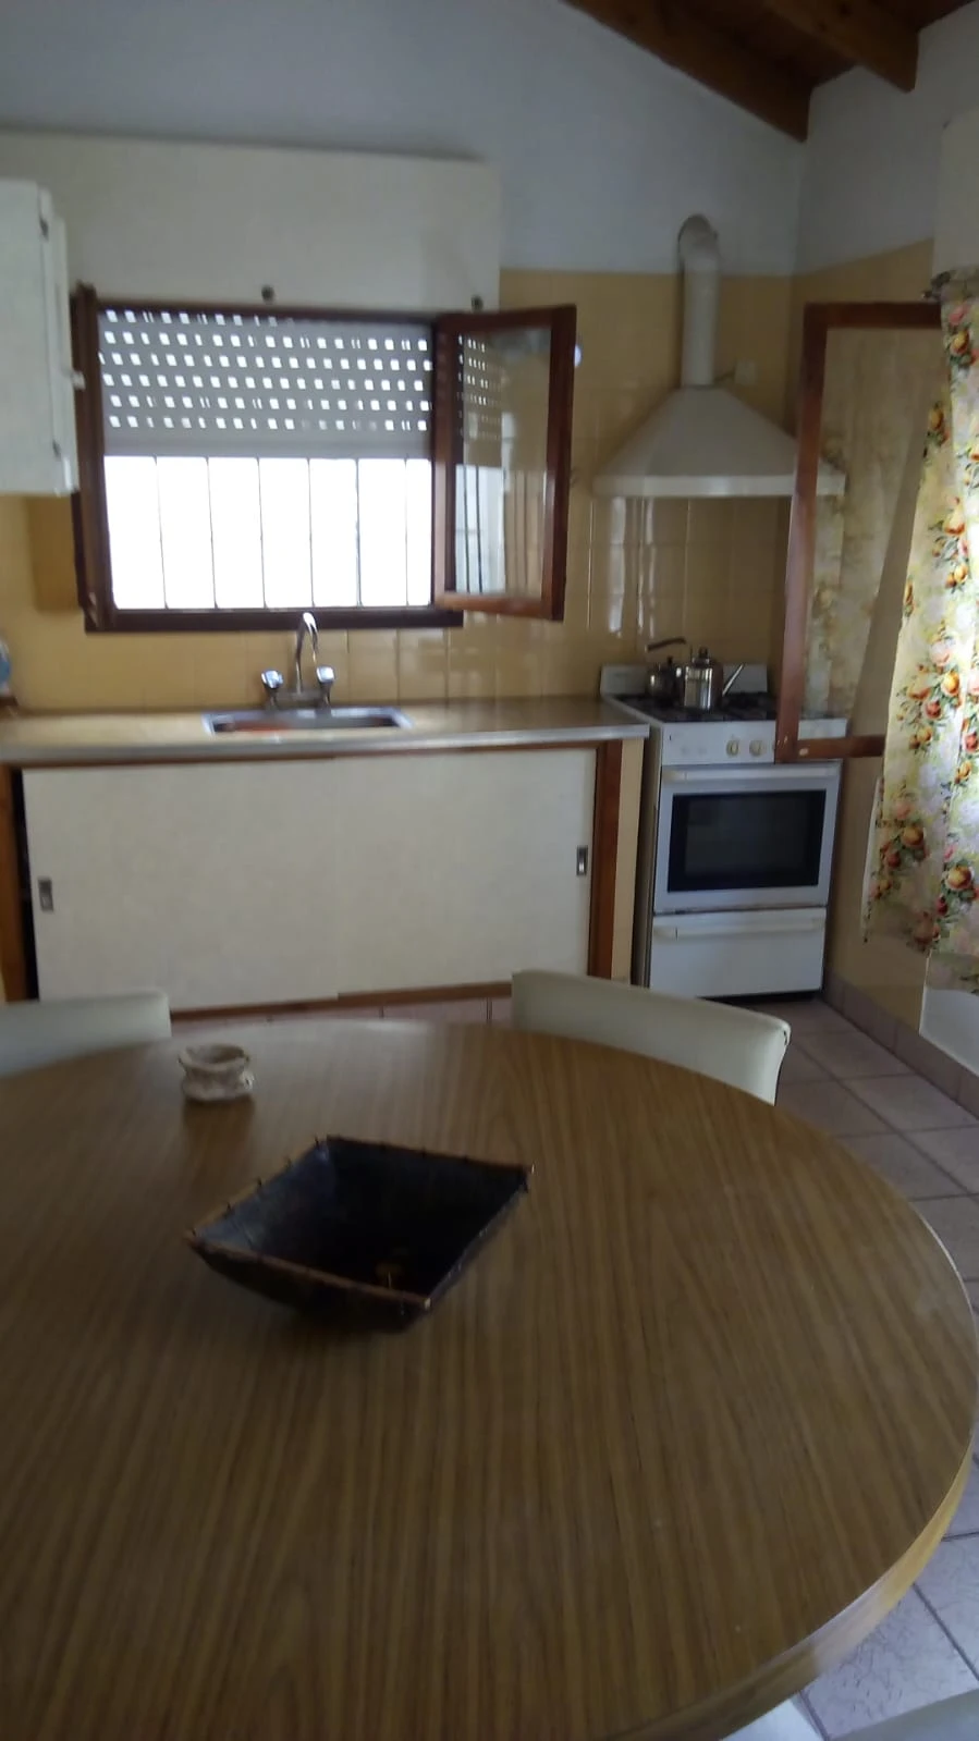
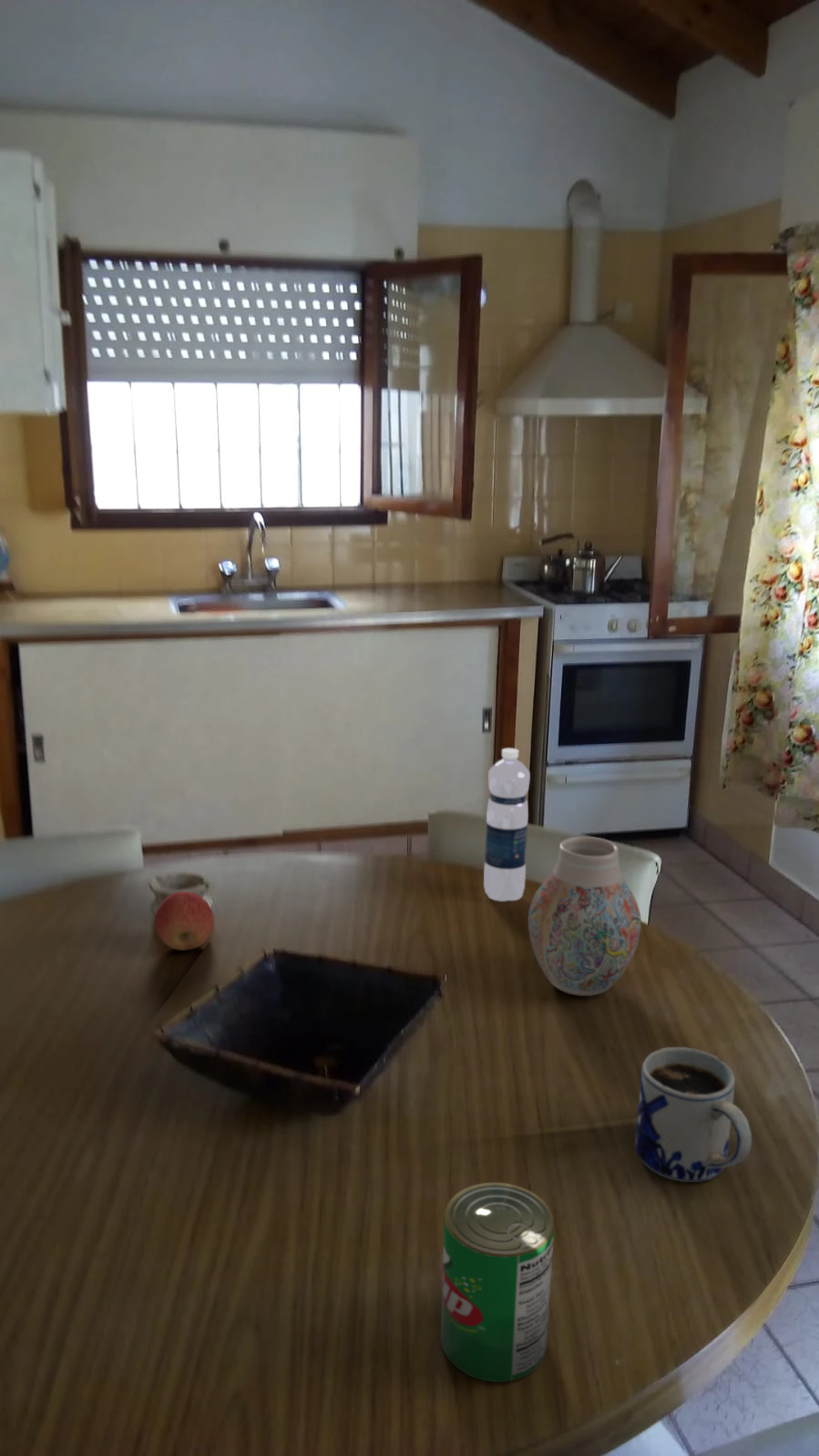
+ apple (184, 920)
+ vase (584, 917)
+ water bottle (507, 823)
+ mug (693, 1119)
+ can (496, 1278)
